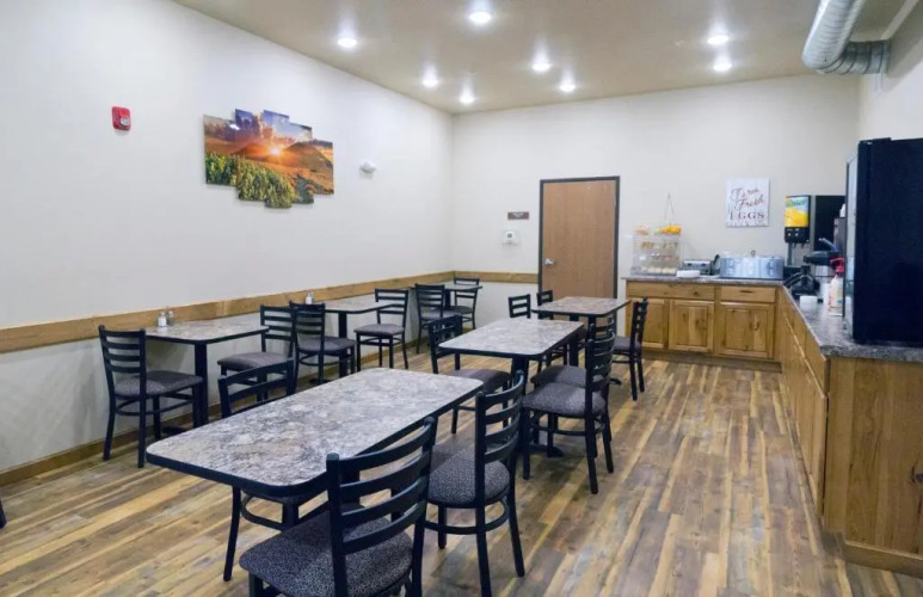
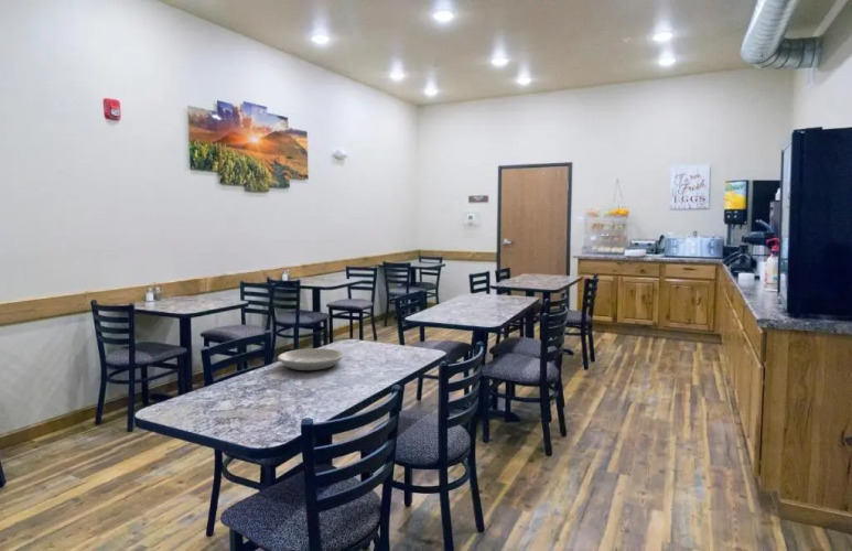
+ plate (311, 359)
